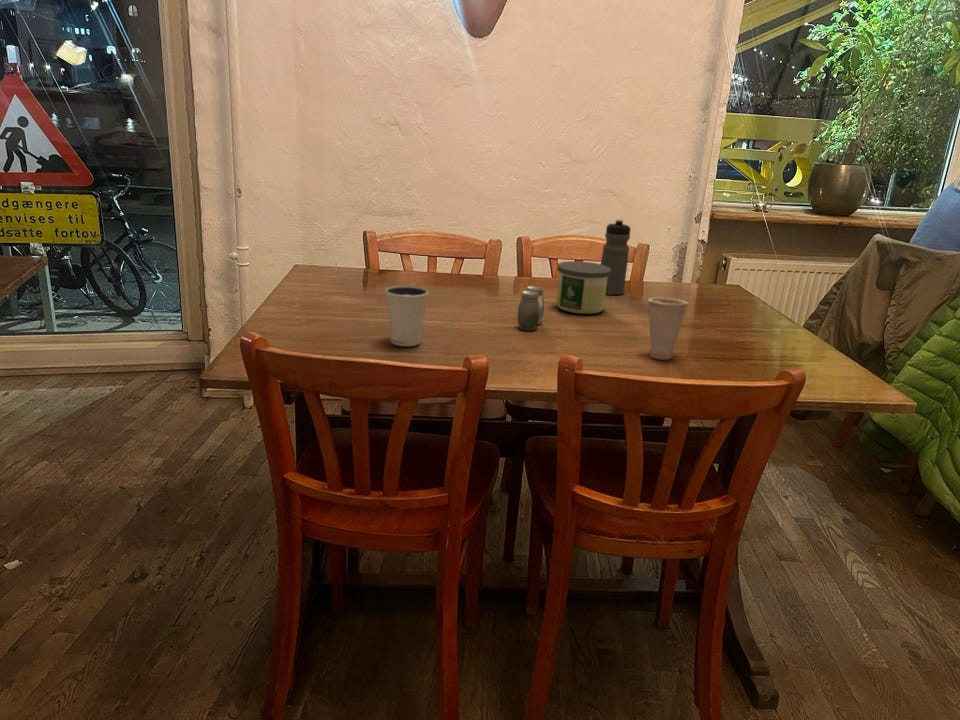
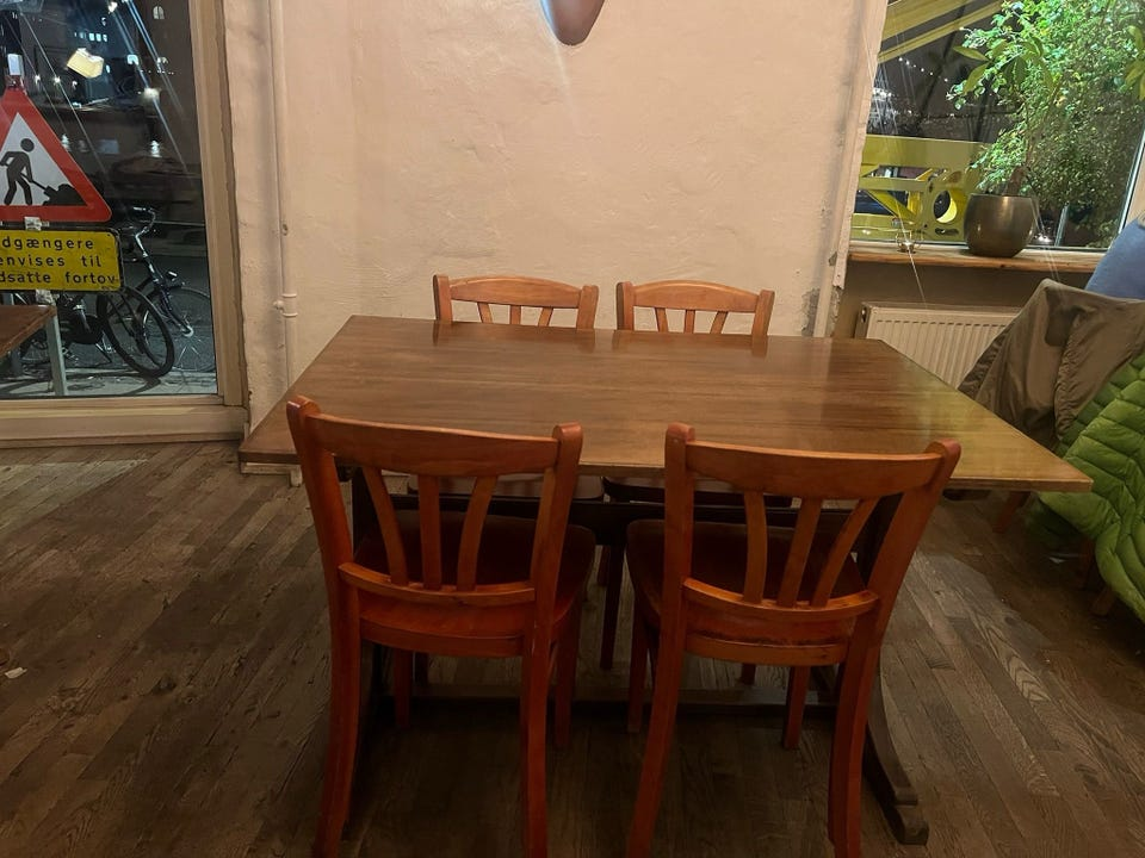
- dixie cup (406, 316)
- candle (581, 288)
- cup (664, 327)
- water bottle (615, 256)
- salt and pepper shaker (531, 307)
